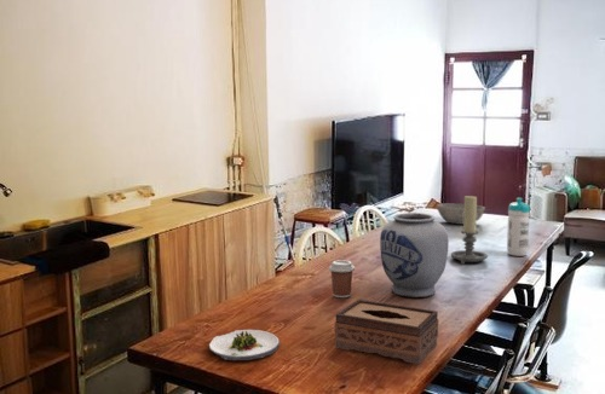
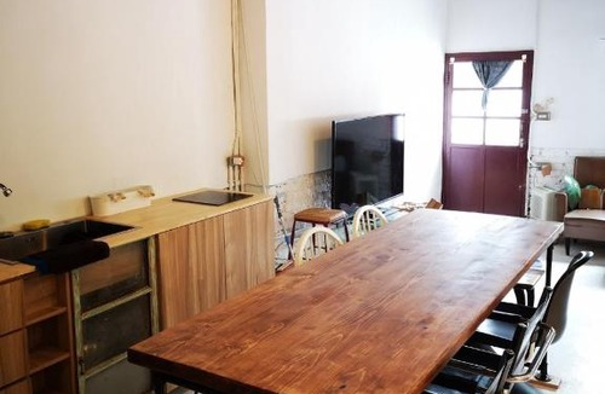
- candle holder (468, 228)
- salad plate (244, 340)
- coffee cup (341, 278)
- bowl (460, 214)
- vase (413, 254)
- water bottle (518, 226)
- tissue box (386, 329)
